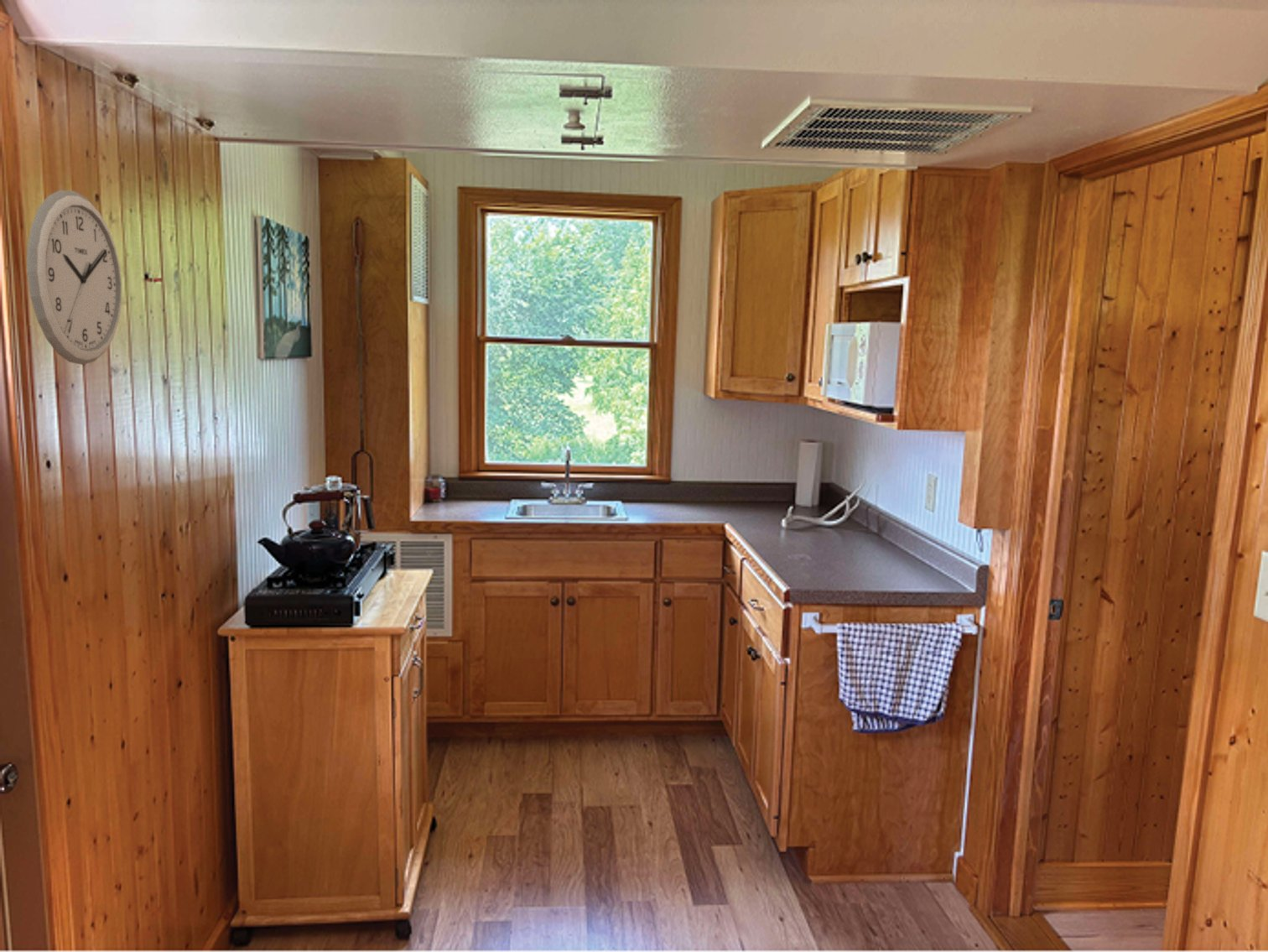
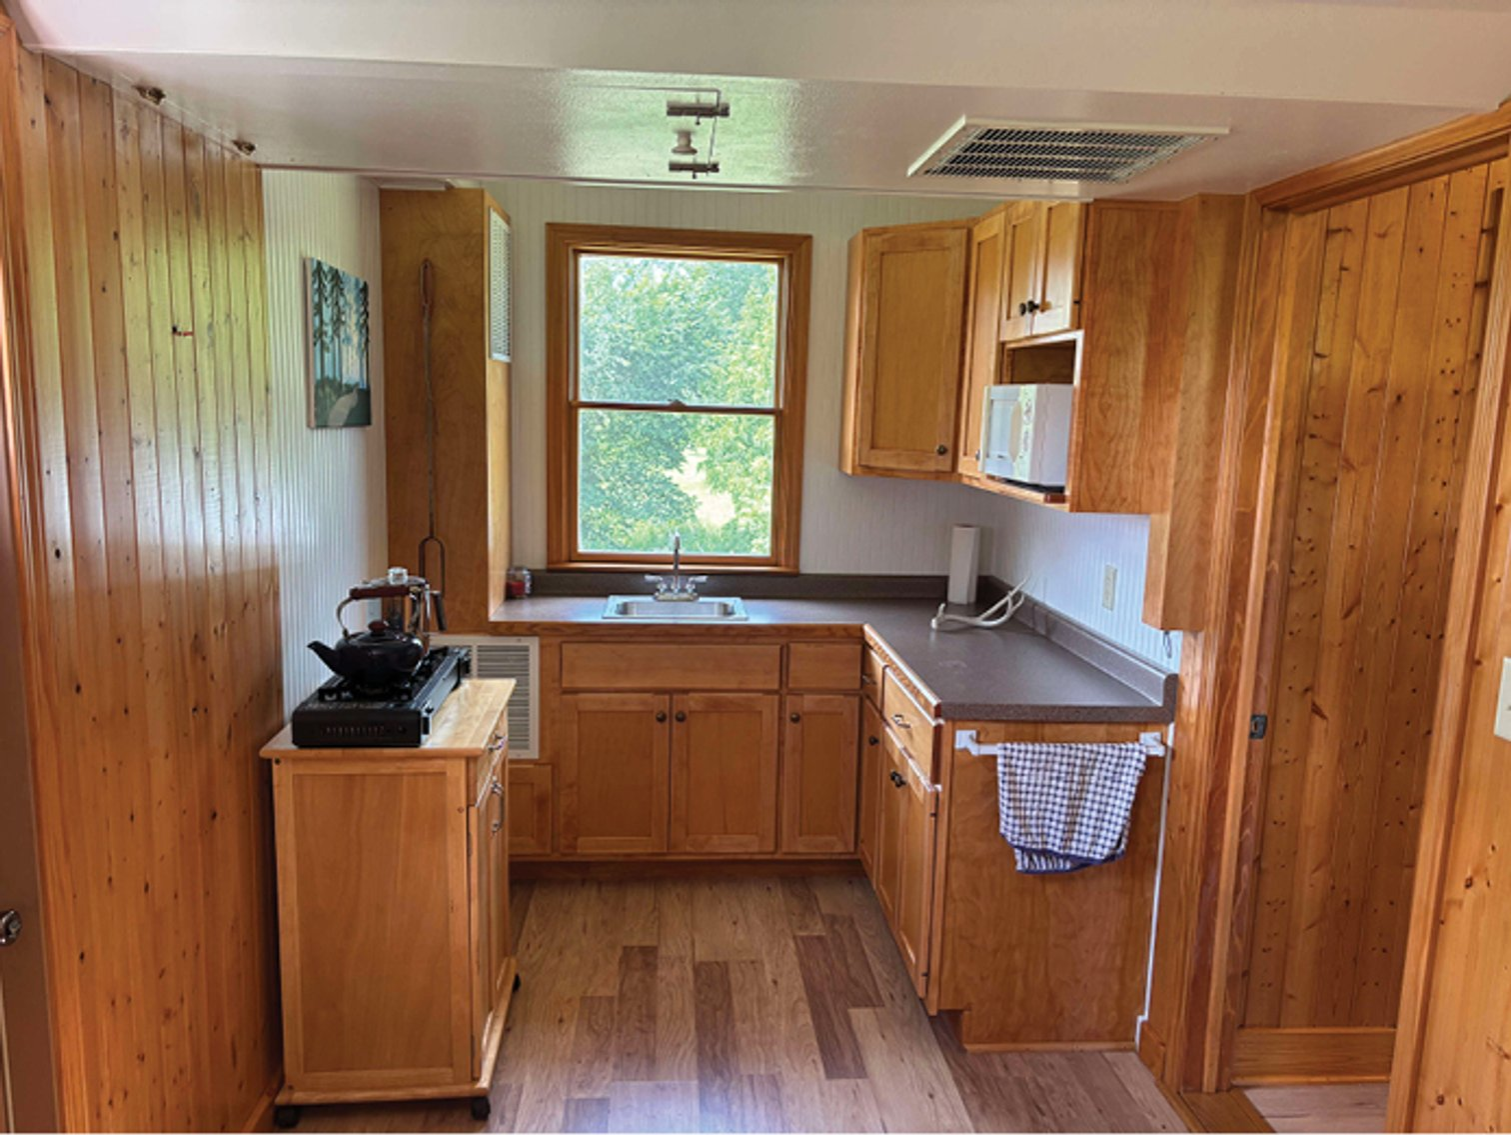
- wall clock (81, 278)
